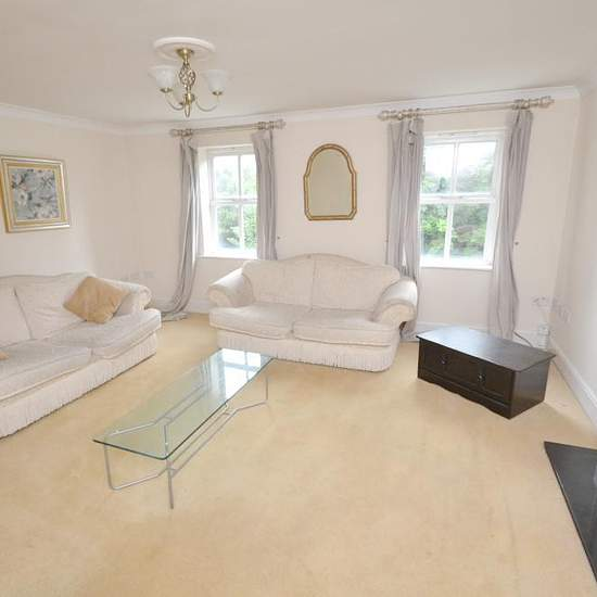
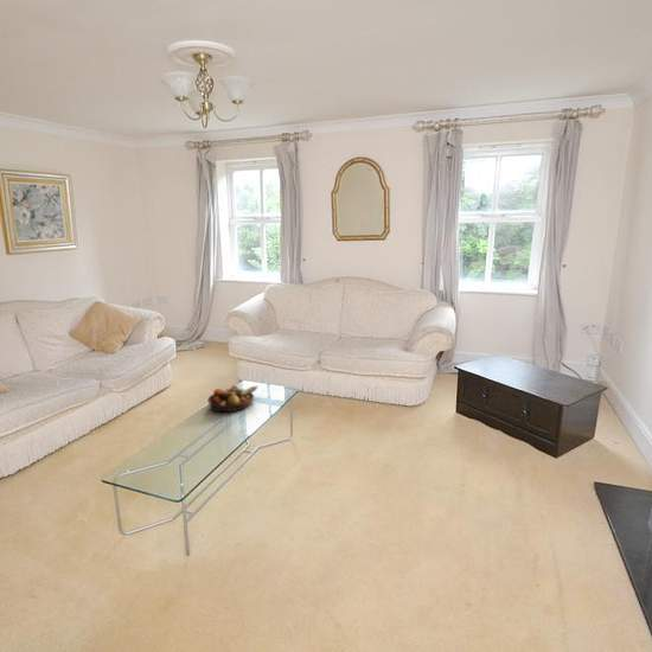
+ fruit bowl (231, 395)
